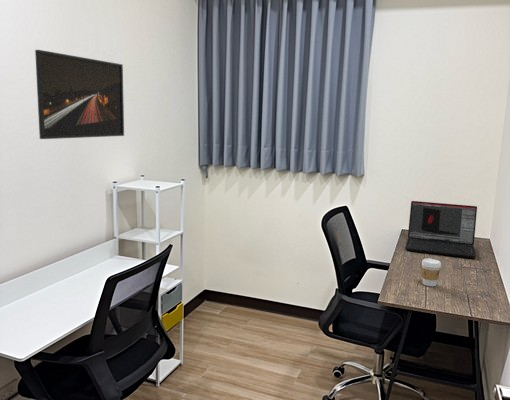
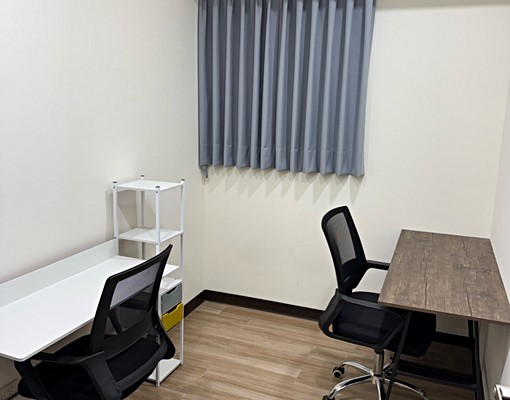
- laptop (441, 227)
- coffee cup (430, 272)
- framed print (85, 98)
